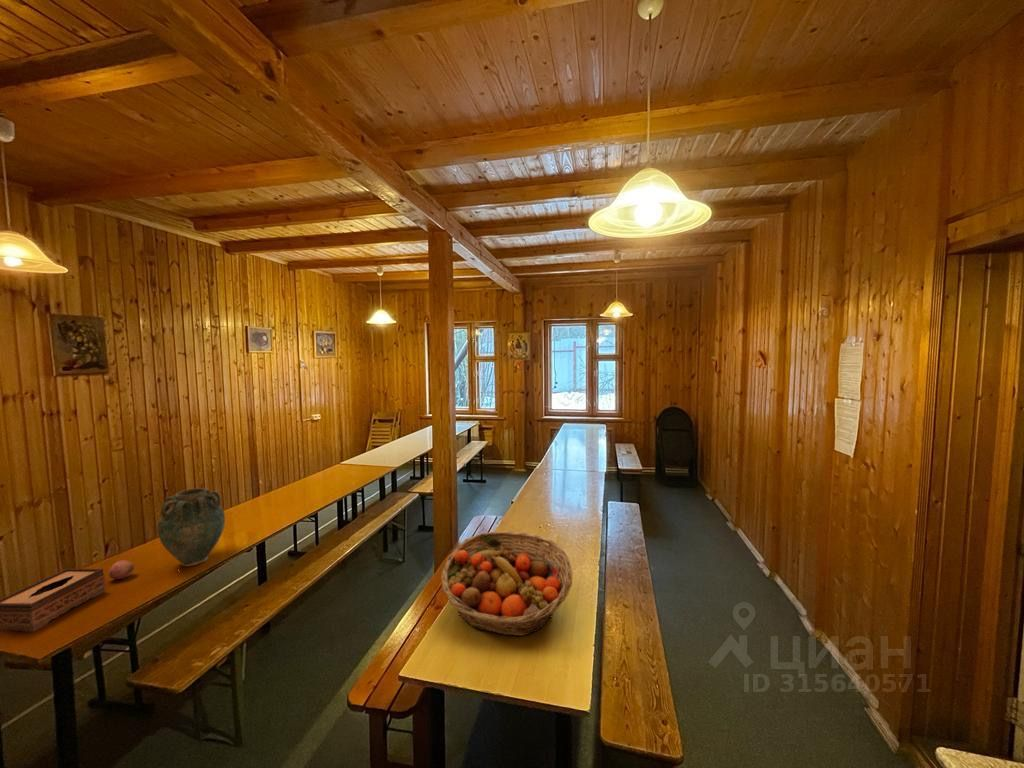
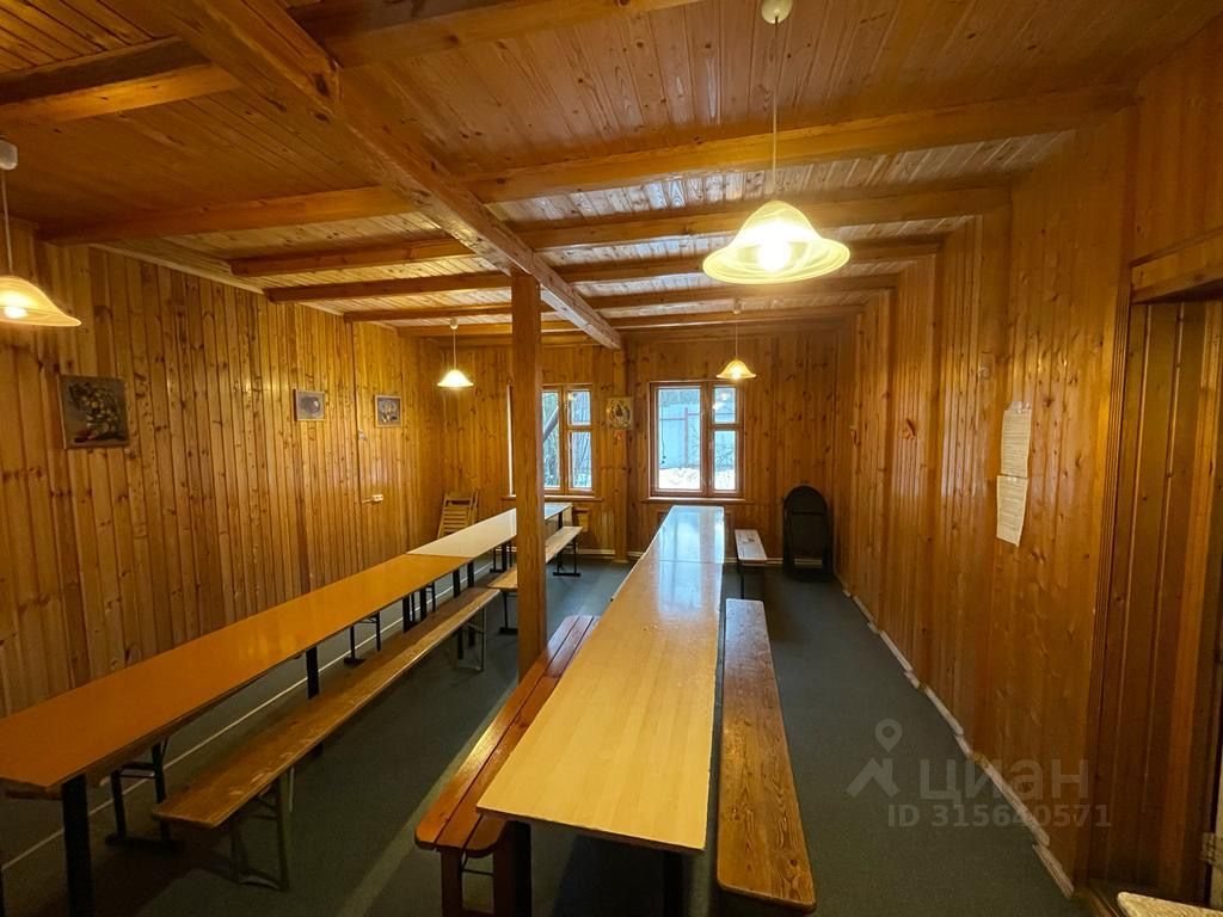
- tissue box (51, 597)
- fruit basket (506, 579)
- fruit (121, 569)
- vase (193, 526)
